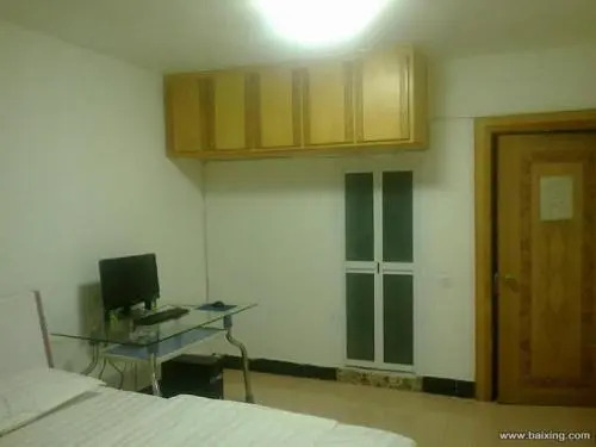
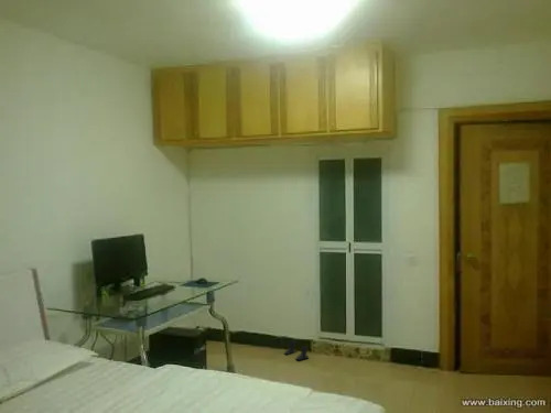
+ boots (294, 349)
